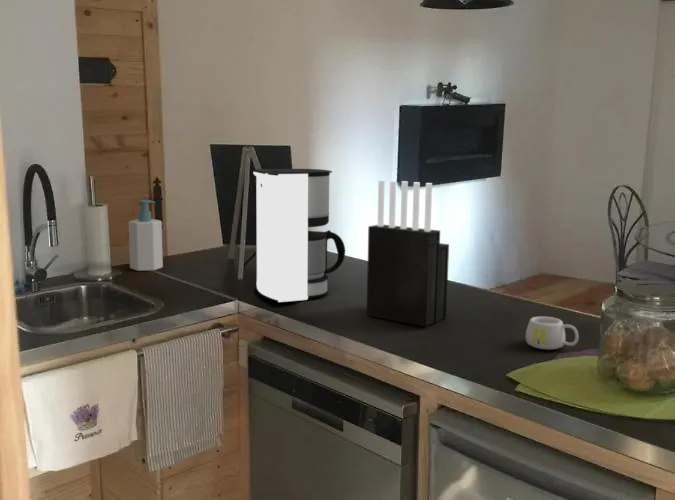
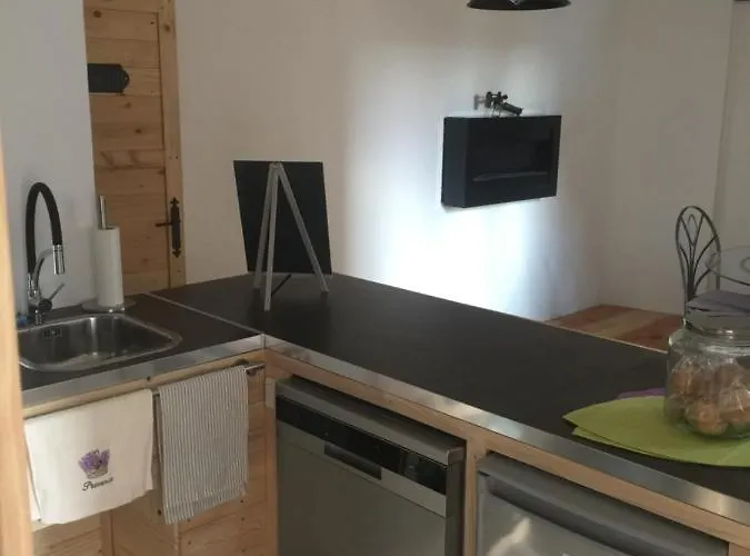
- knife block (410, 249)
- mug (552, 333)
- coffee maker (302, 232)
- soap bottle (145, 234)
